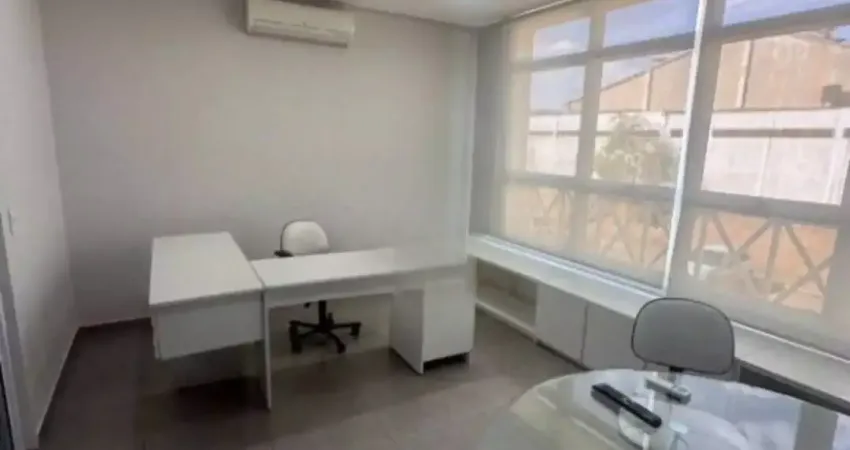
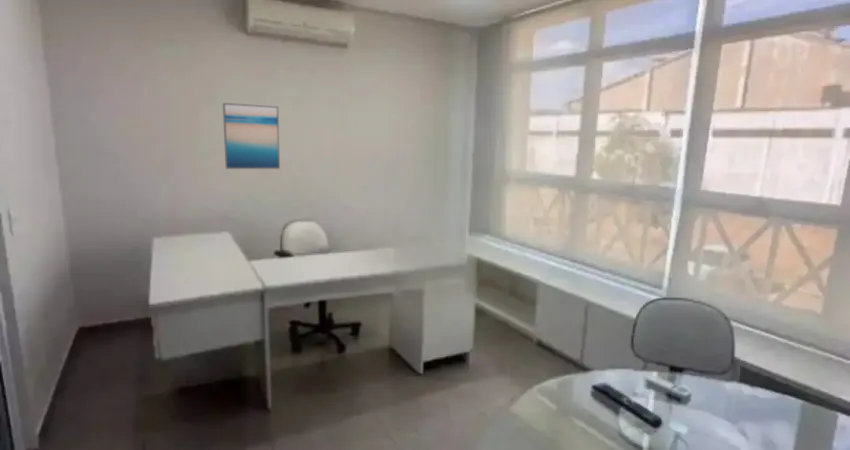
+ wall art (252, 137)
